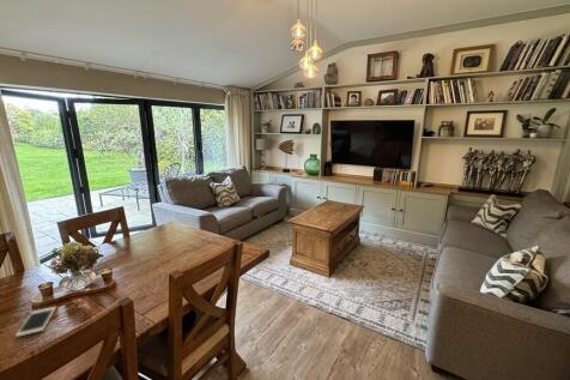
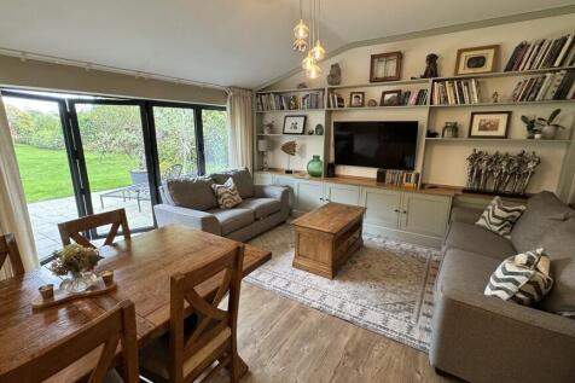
- cell phone (37, 320)
